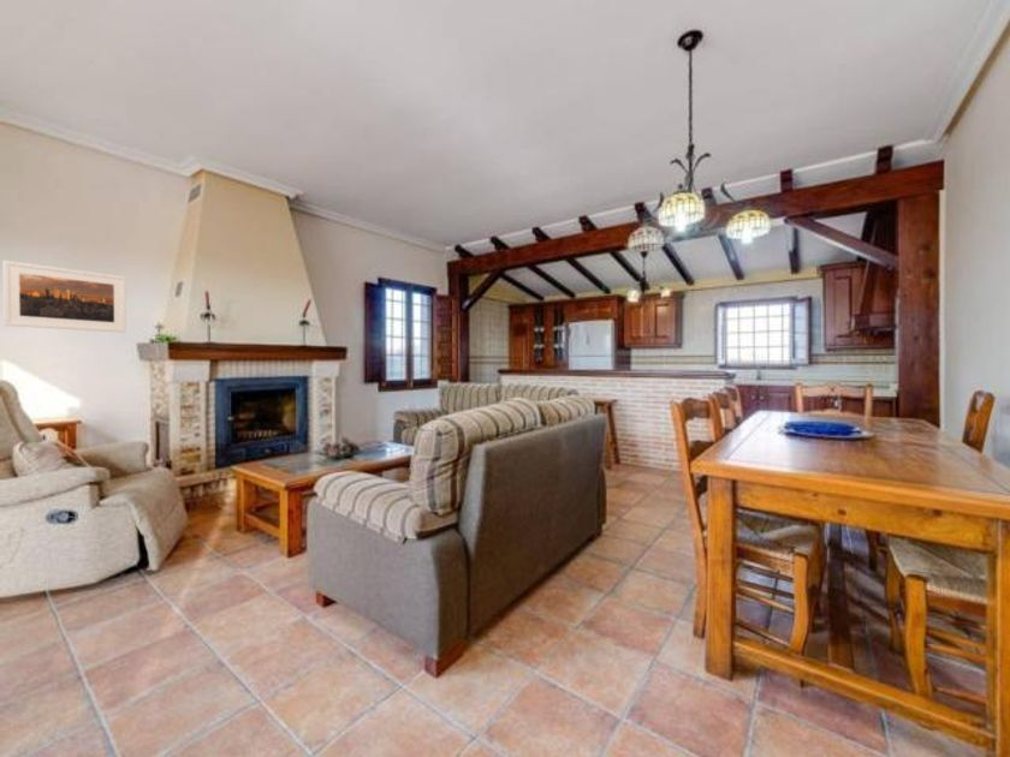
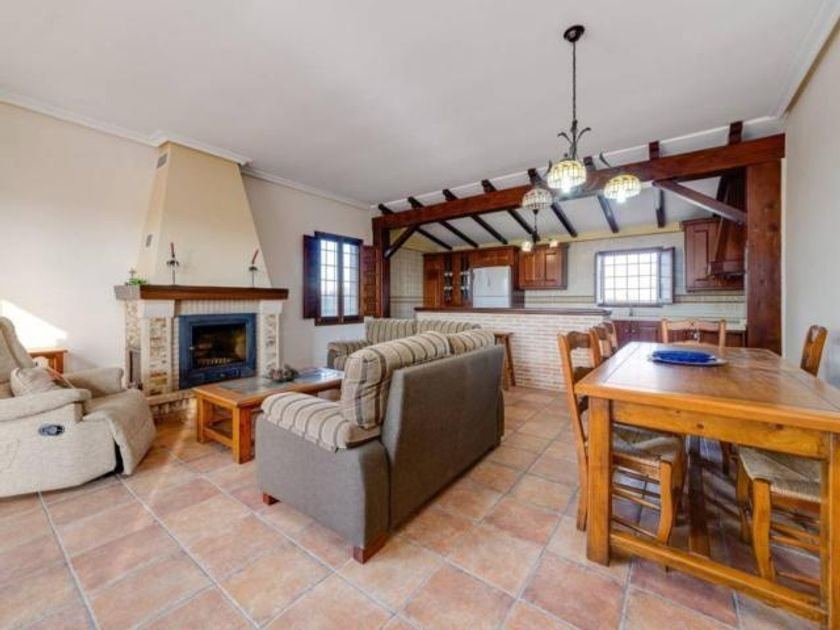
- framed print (69, 299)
